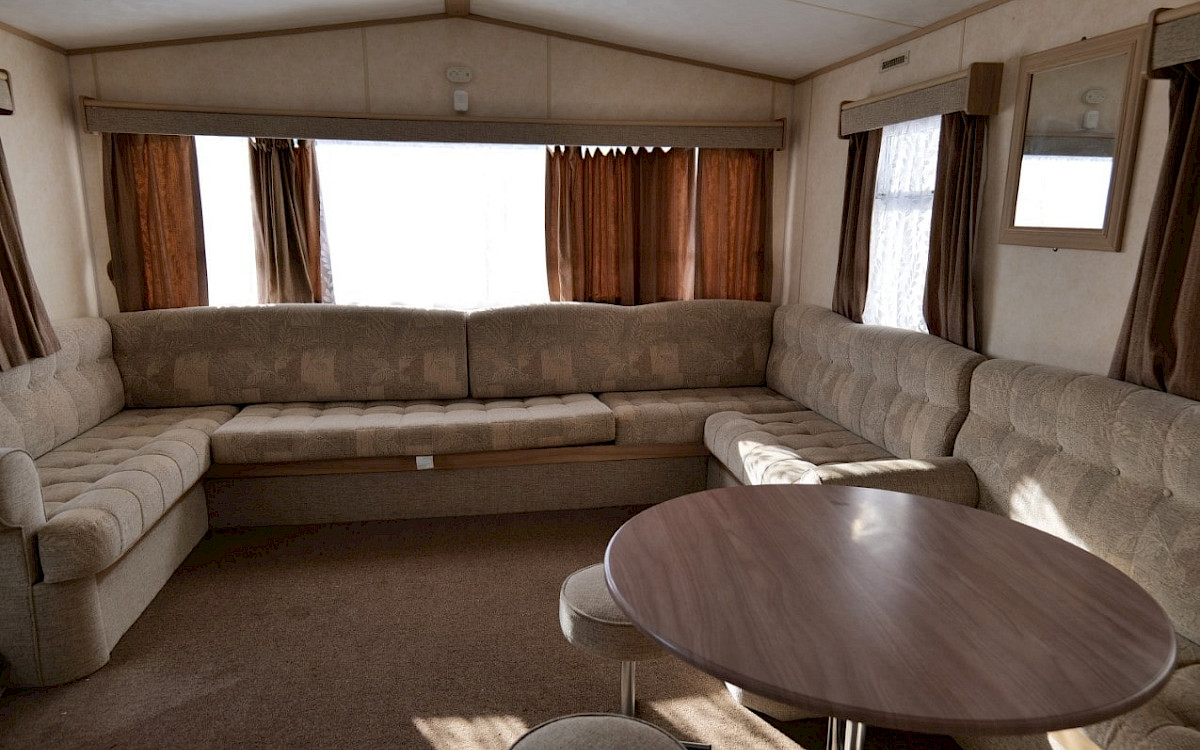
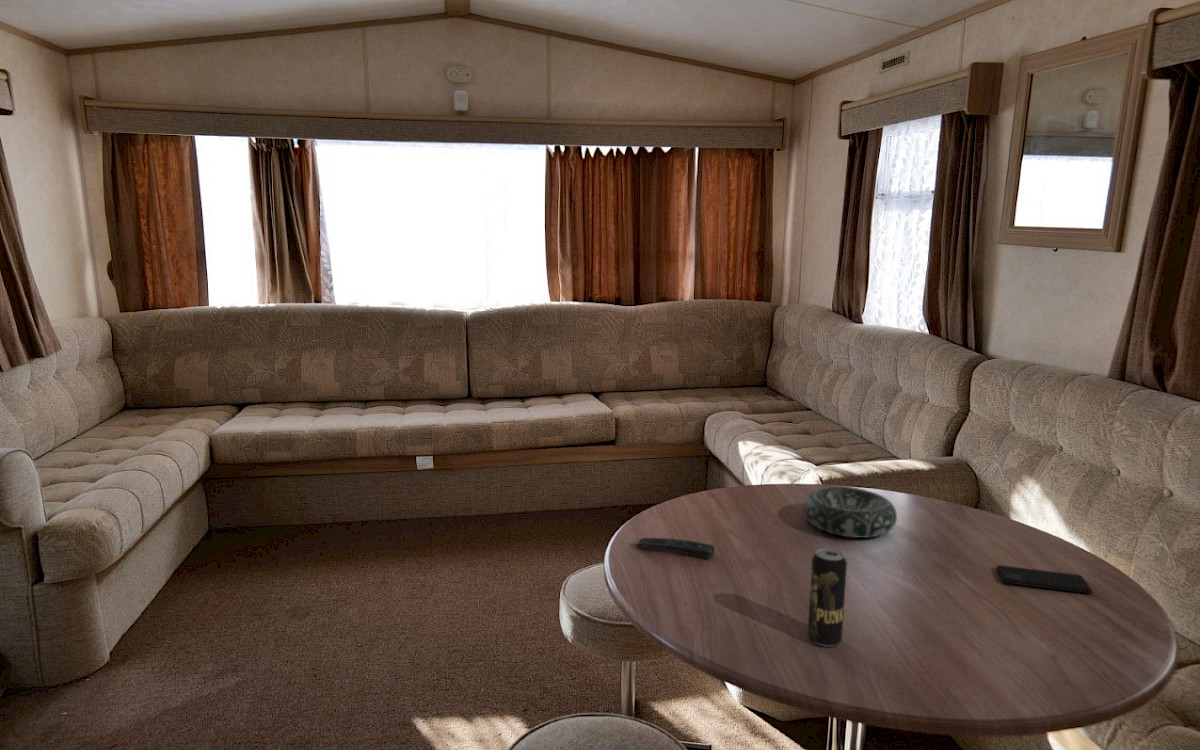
+ smartphone (1042, 578)
+ beverage can (827, 594)
+ decorative bowl (849, 512)
+ remote control (673, 546)
